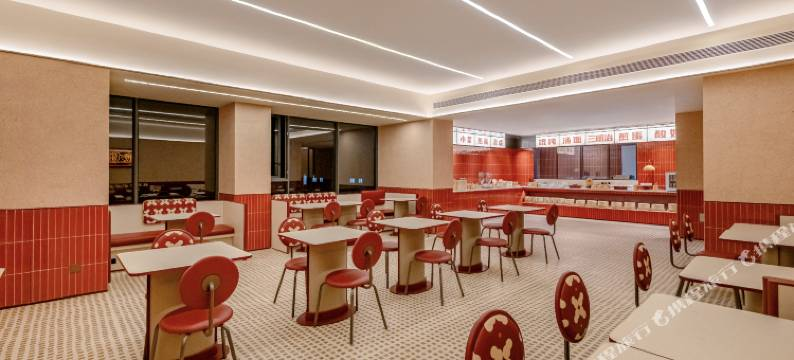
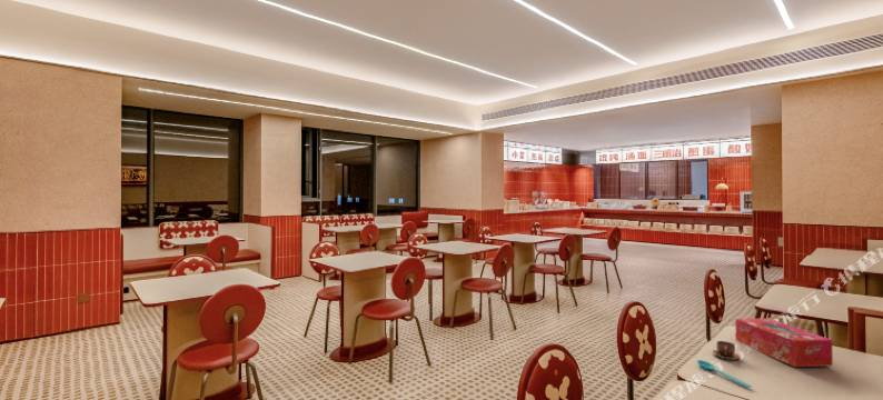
+ tissue box (780, 340)
+ spoon (722, 372)
+ cup (725, 349)
